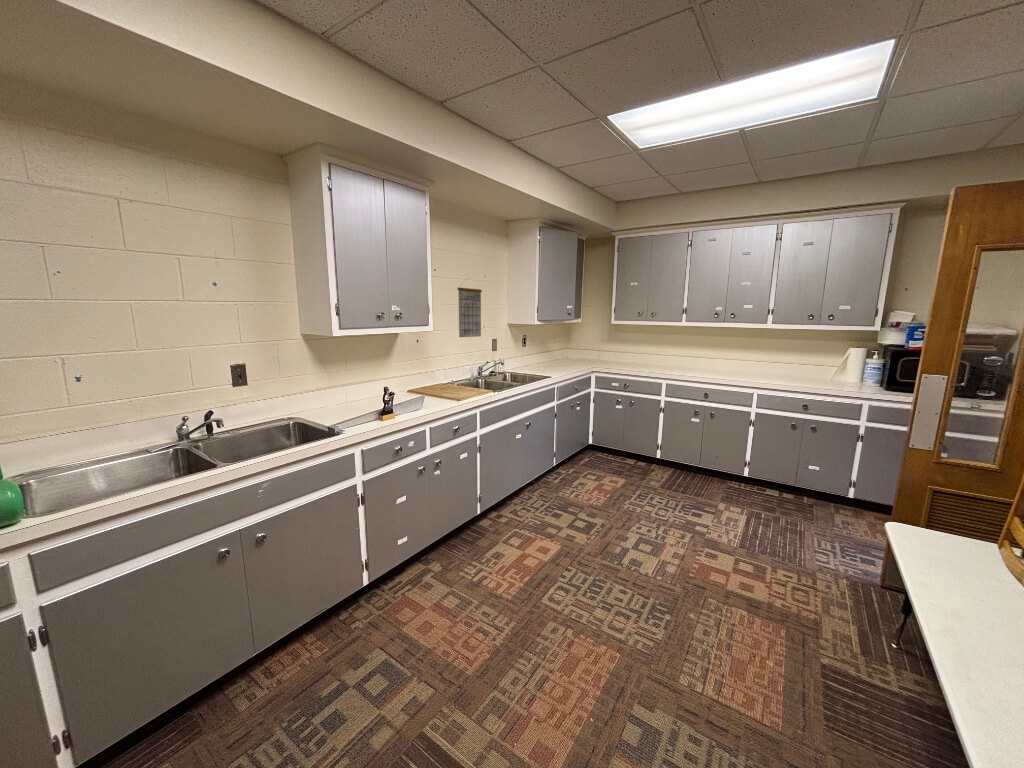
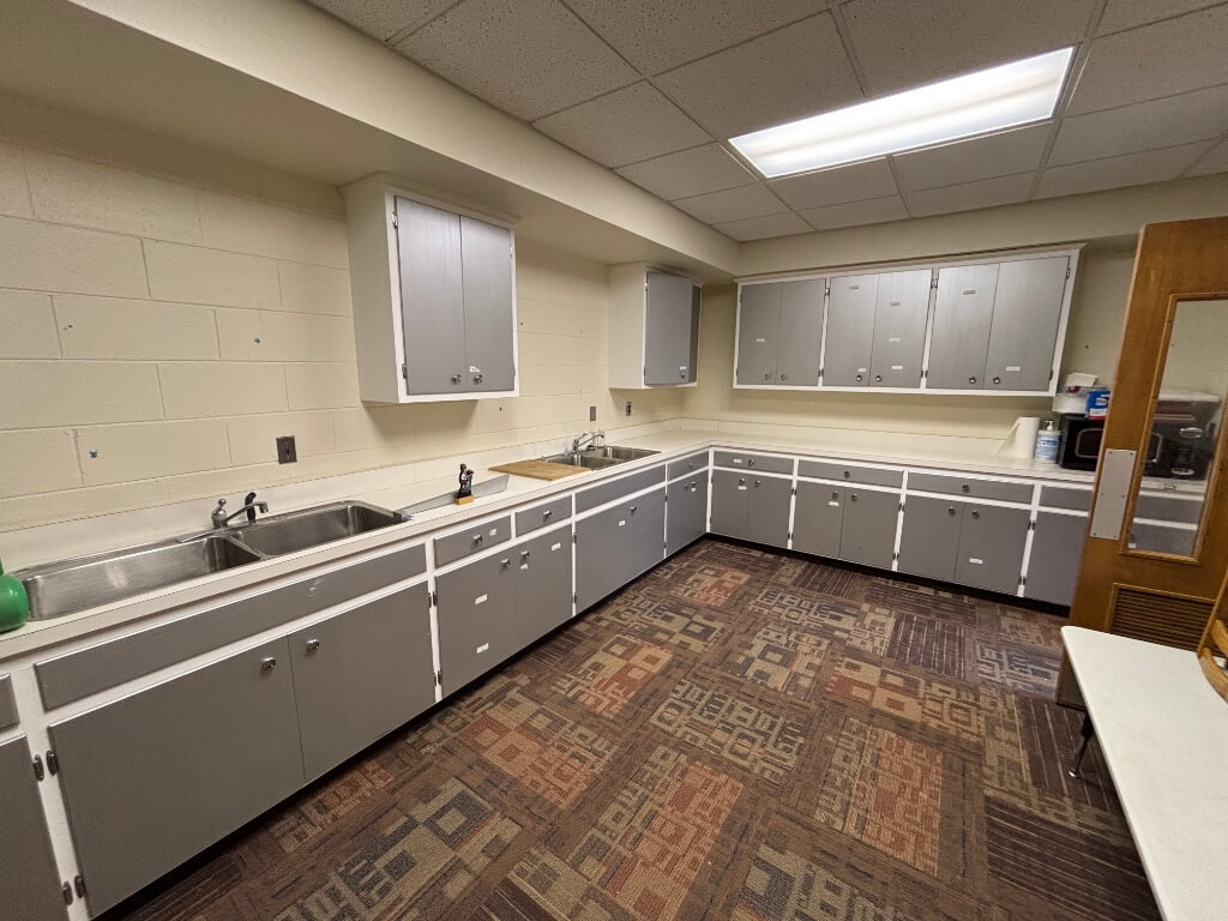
- calendar (470, 307)
